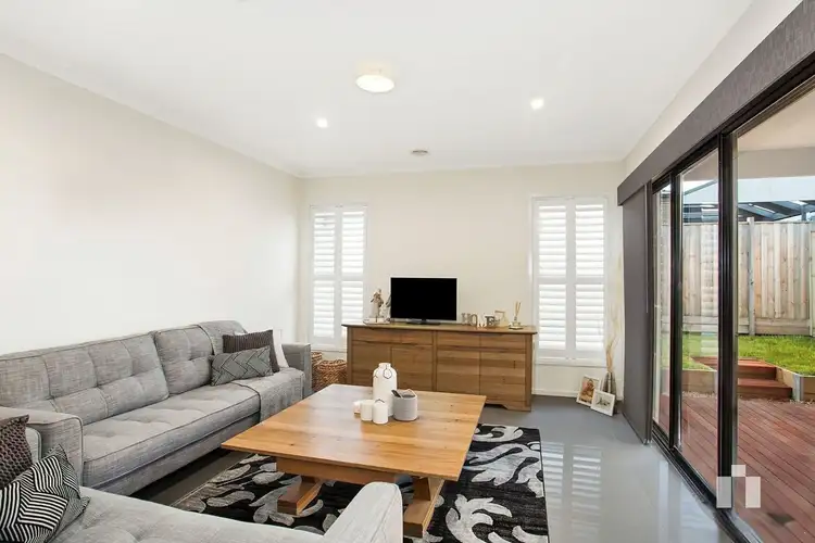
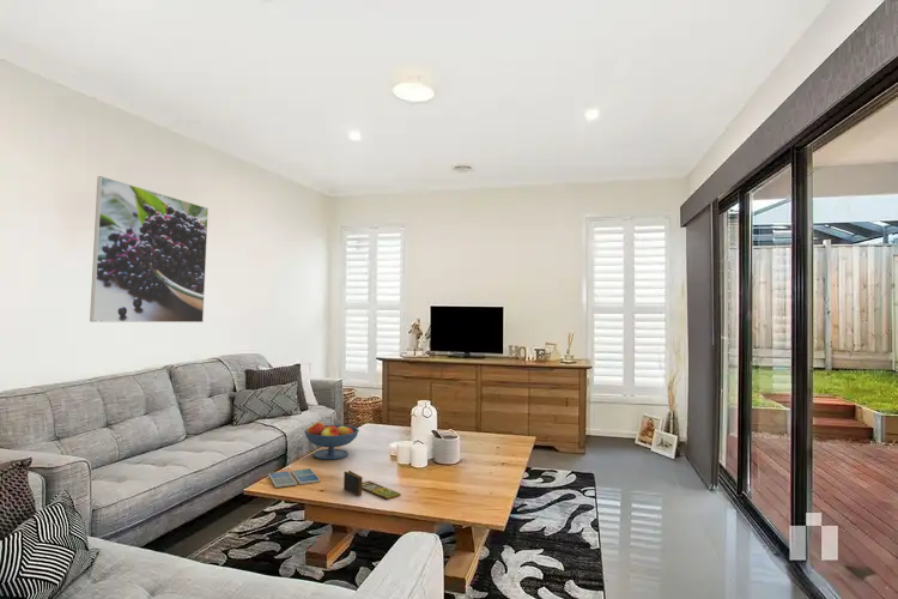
+ drink coaster (295, 477)
+ board game (371, 483)
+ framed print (156, 258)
+ fruit bowl (332, 437)
